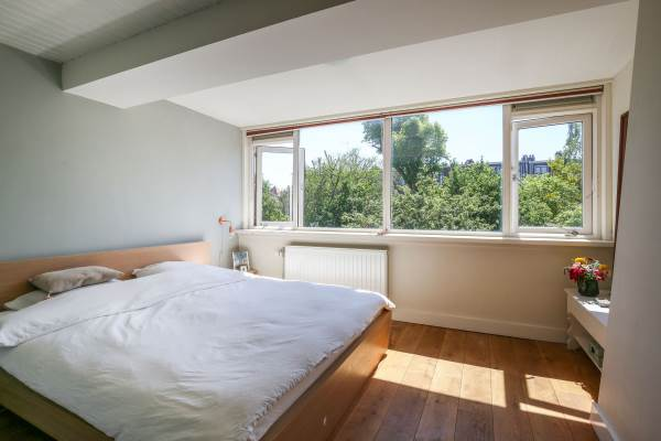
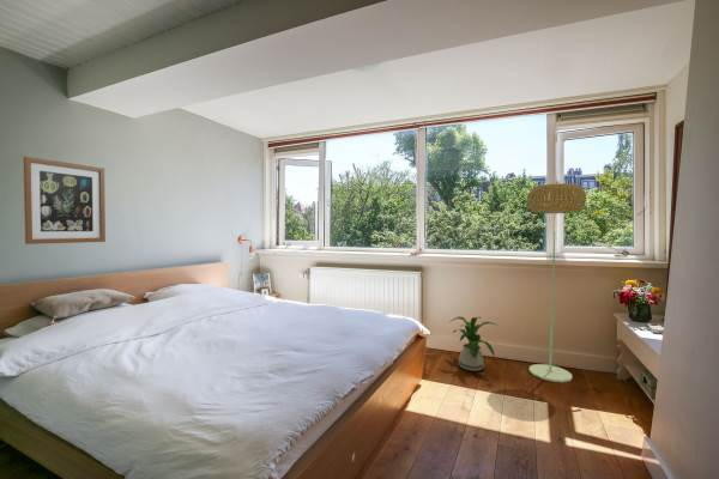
+ wall art (67, 202)
+ house plant (473, 338)
+ floor lamp (552, 280)
